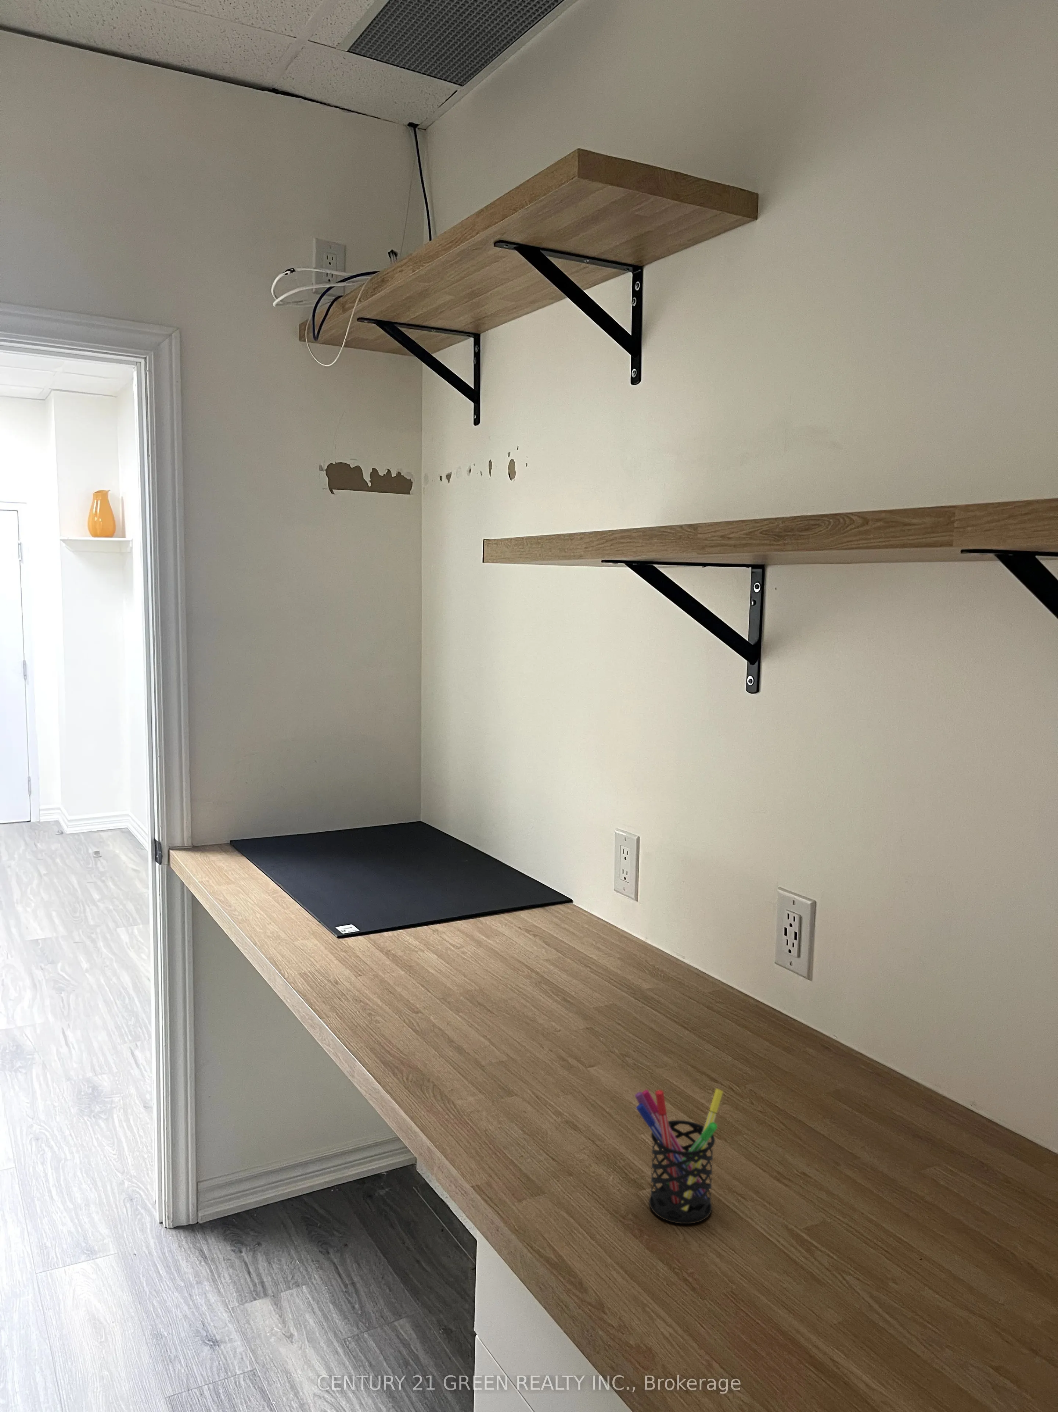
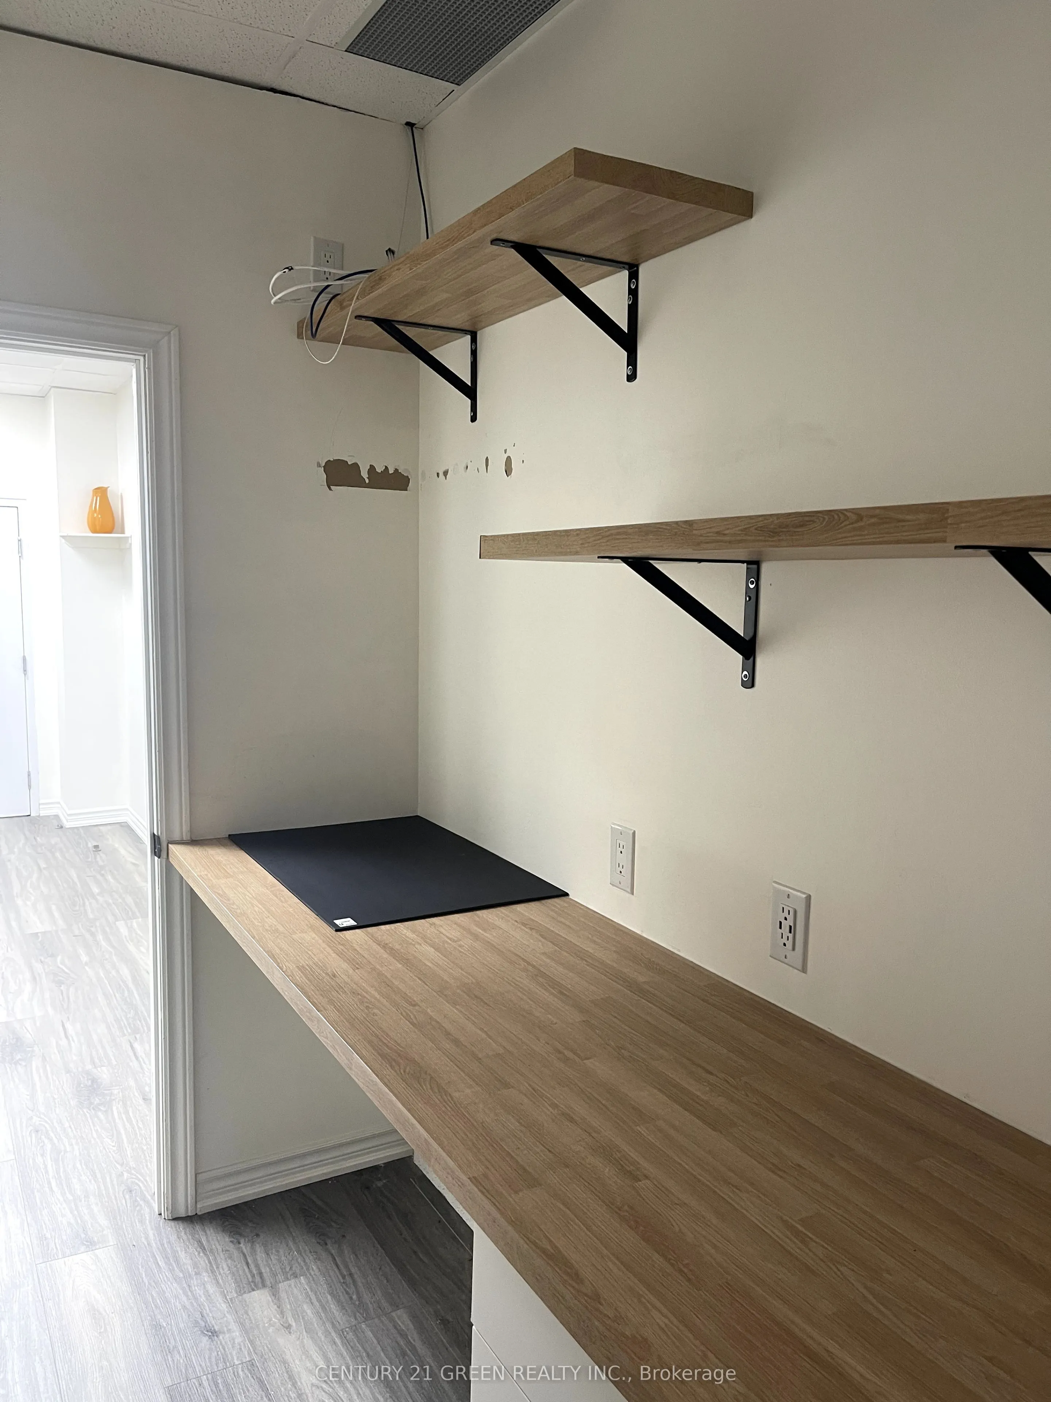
- pen holder (685, 1150)
